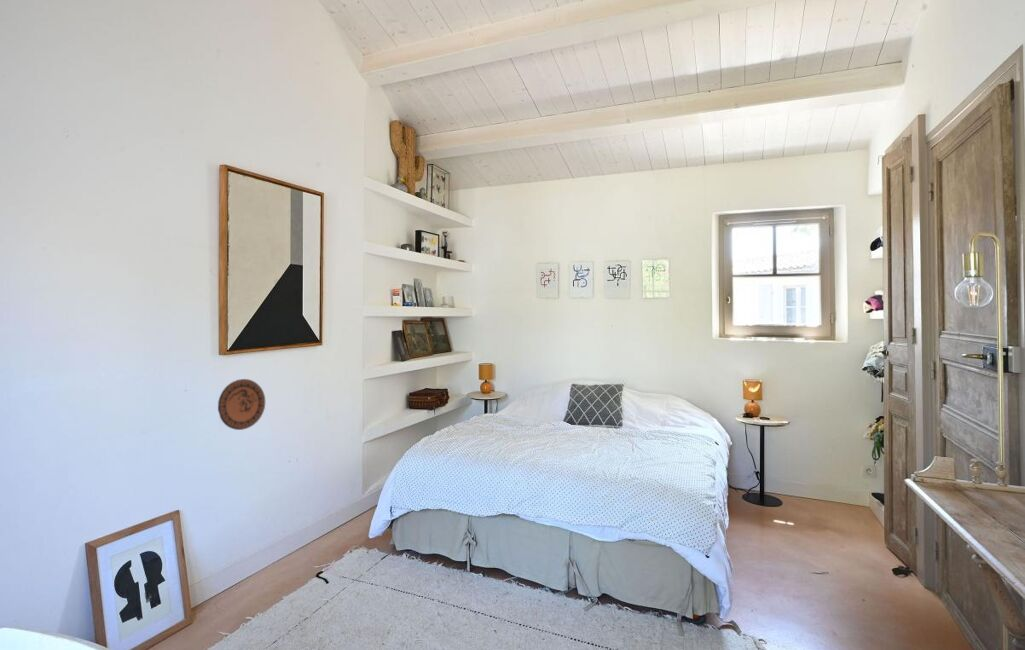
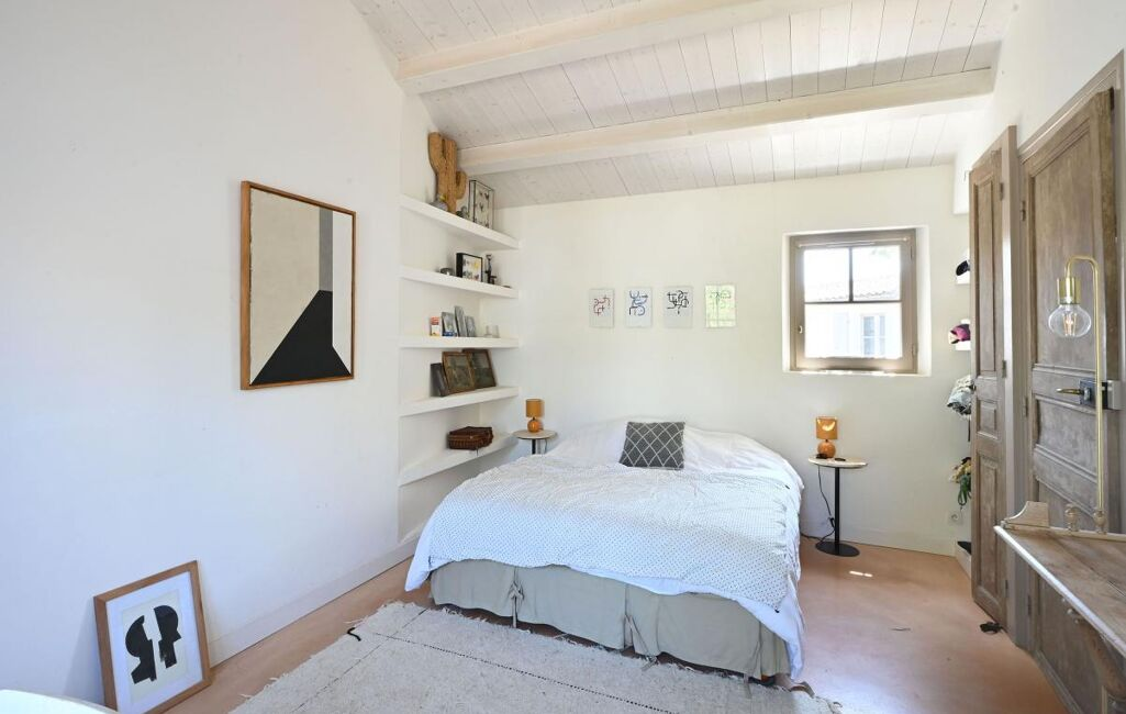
- decorative plate (242, 404)
